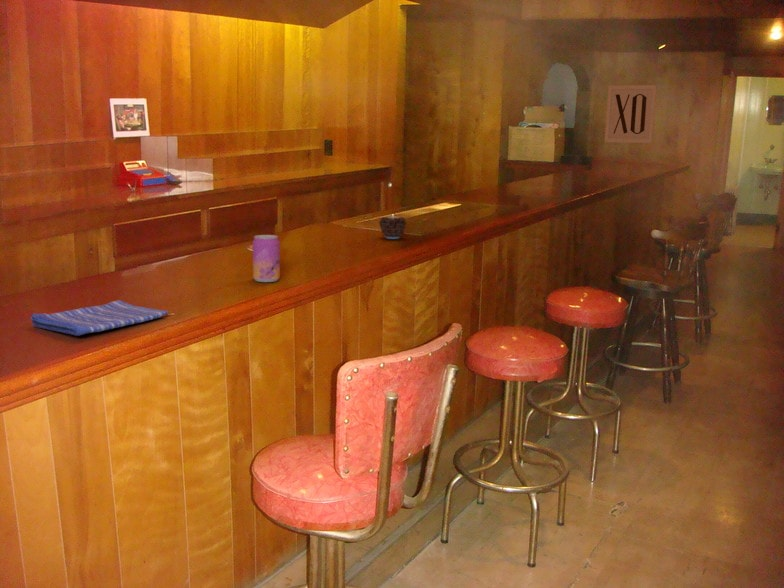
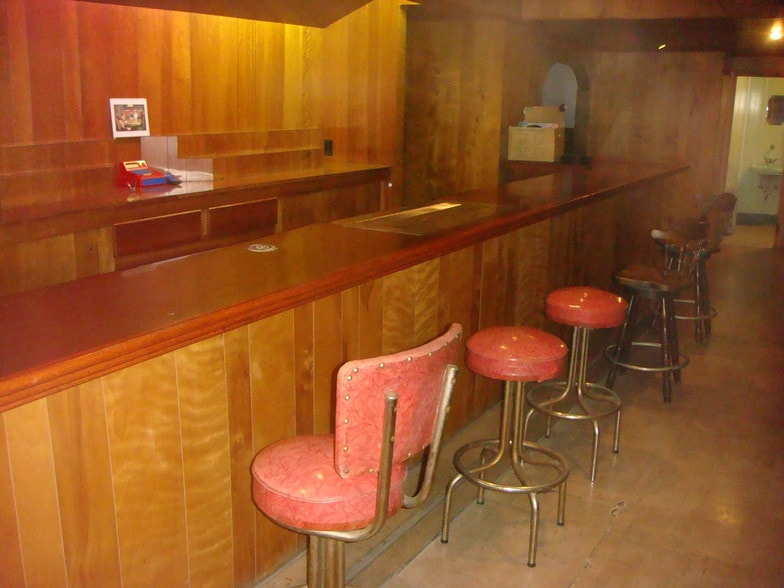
- beer can (266, 258)
- candle (392, 225)
- dish towel (100, 315)
- wall art (630, 114)
